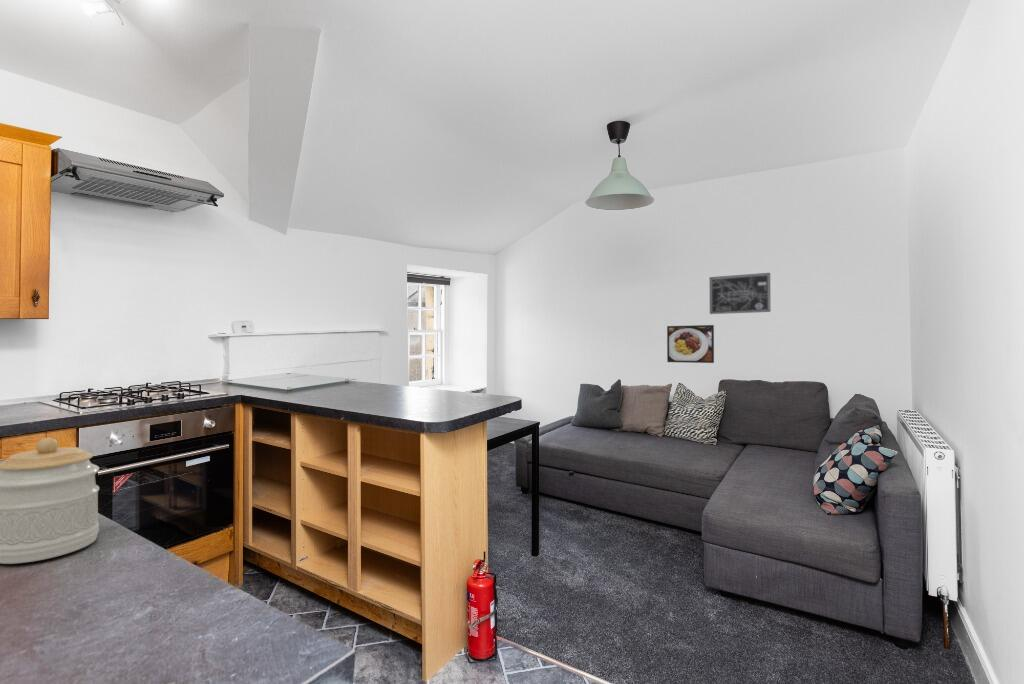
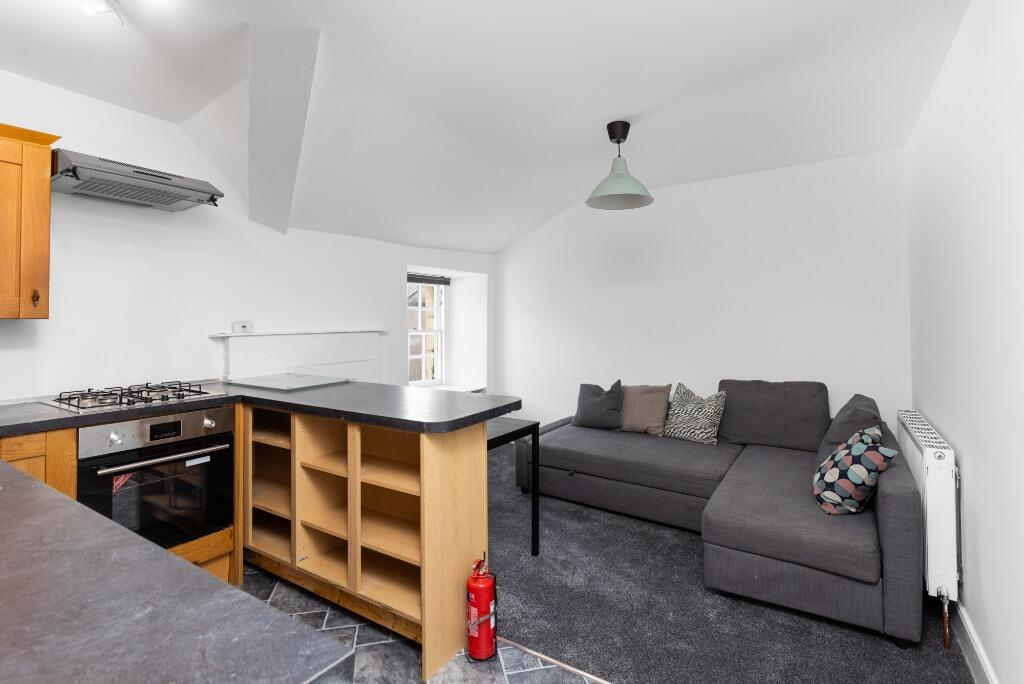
- jar (46, 493)
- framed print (690, 344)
- wall art (739, 294)
